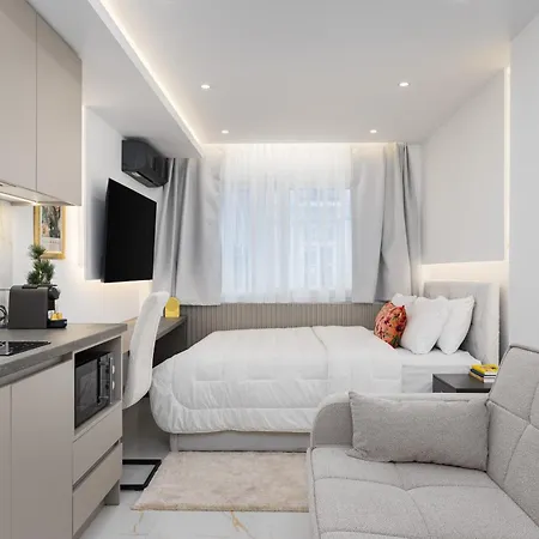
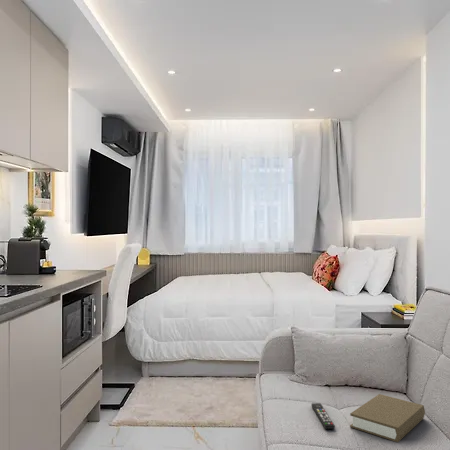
+ book (388, 416)
+ remote control (322, 415)
